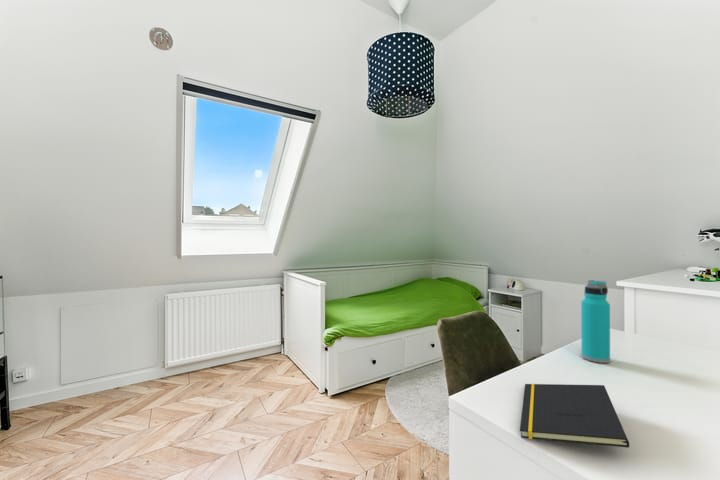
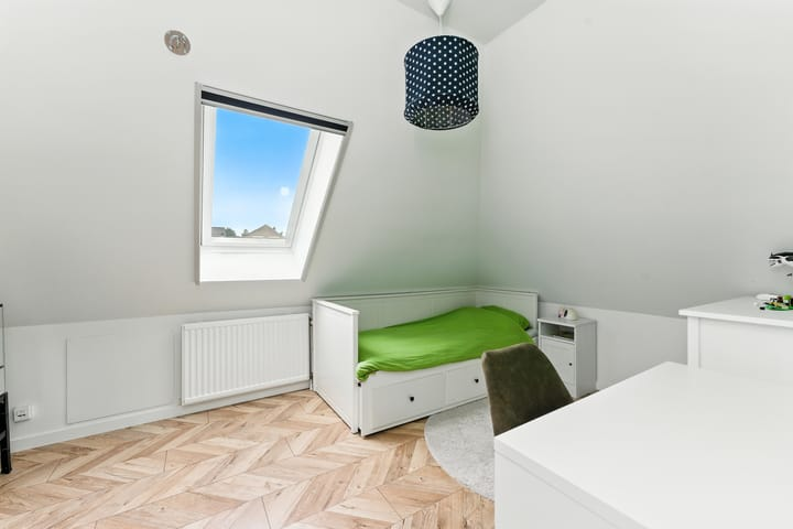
- water bottle (595, 319)
- notepad (566, 409)
